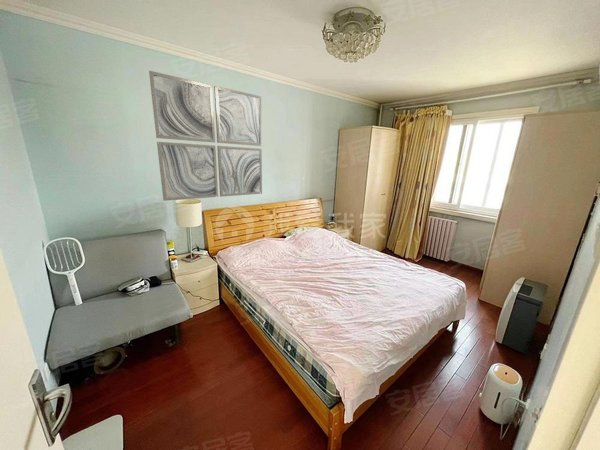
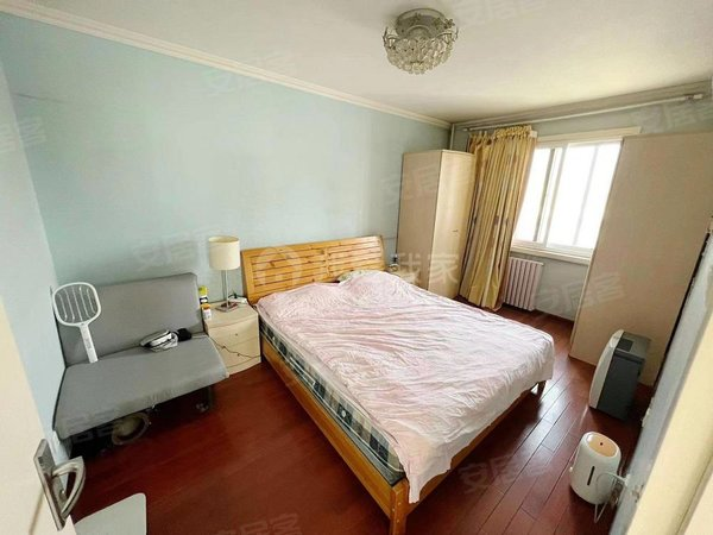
- wall art (217, 142)
